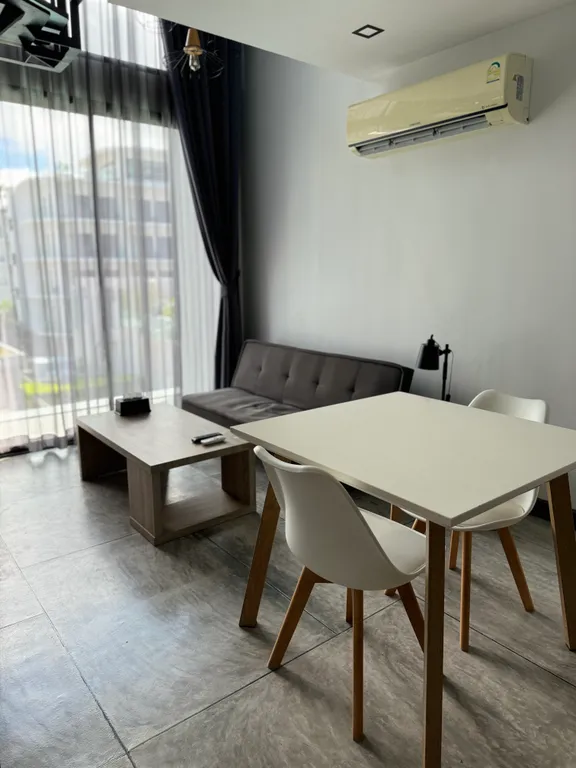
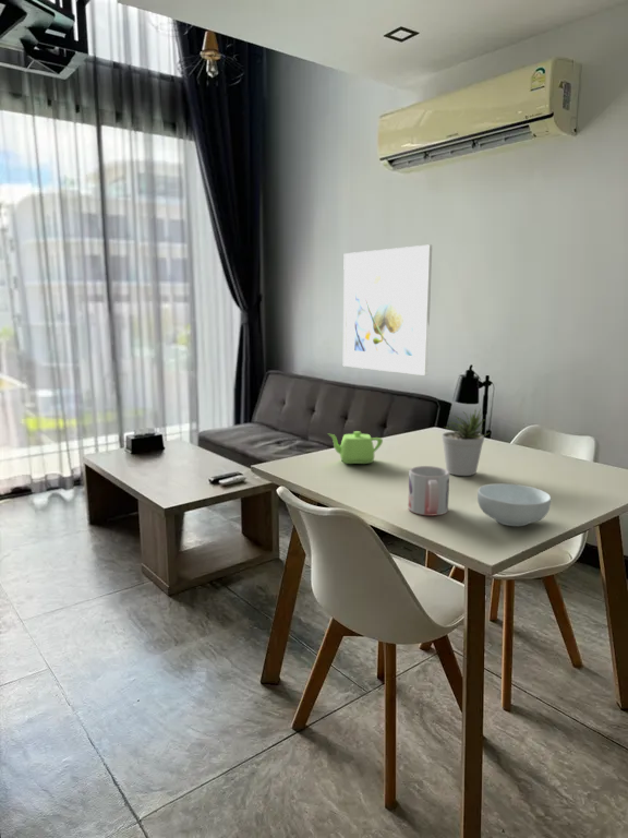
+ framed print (383, 311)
+ cereal bowl (512, 506)
+ mug (430, 492)
+ teapot (354, 446)
+ potted plant (463, 441)
